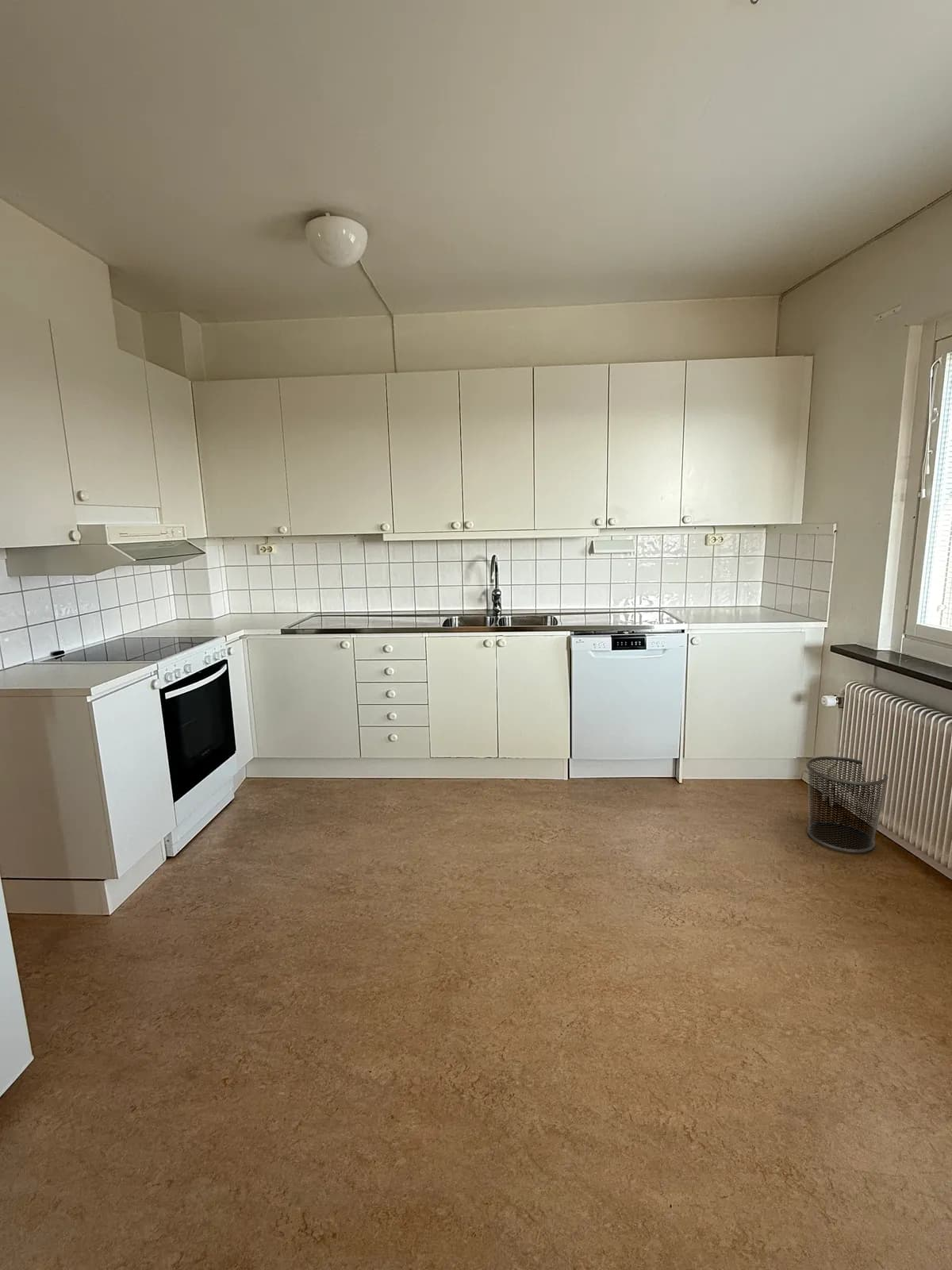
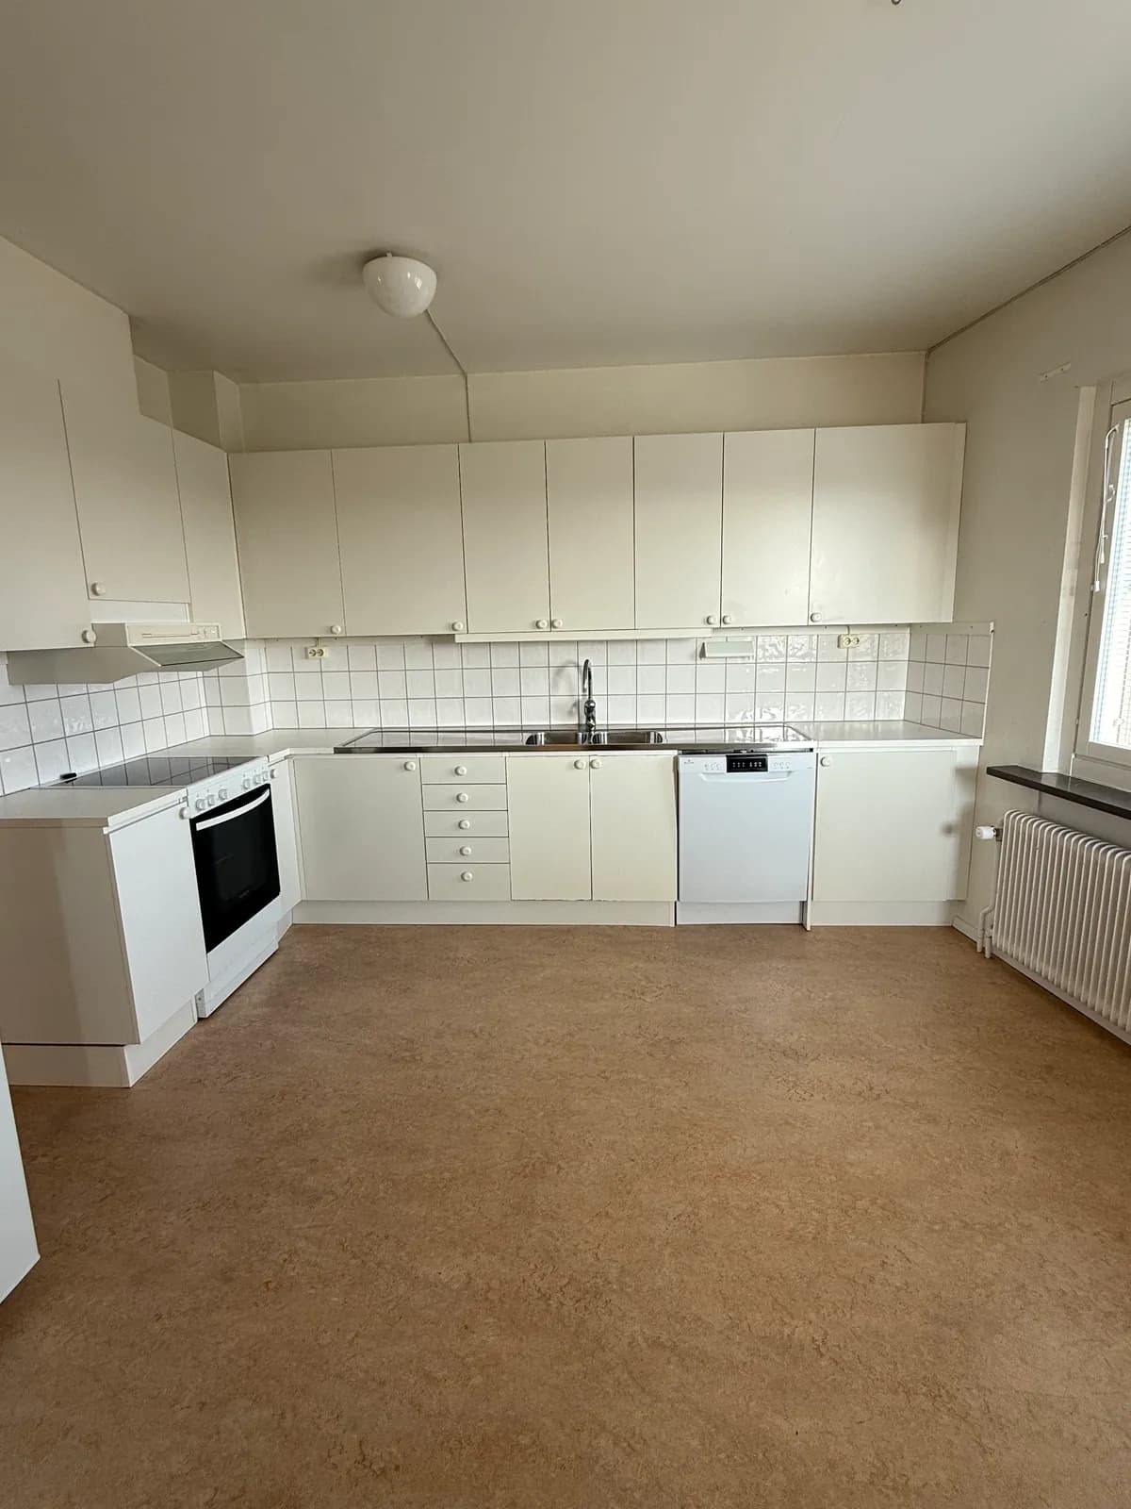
- waste bin (843, 804)
